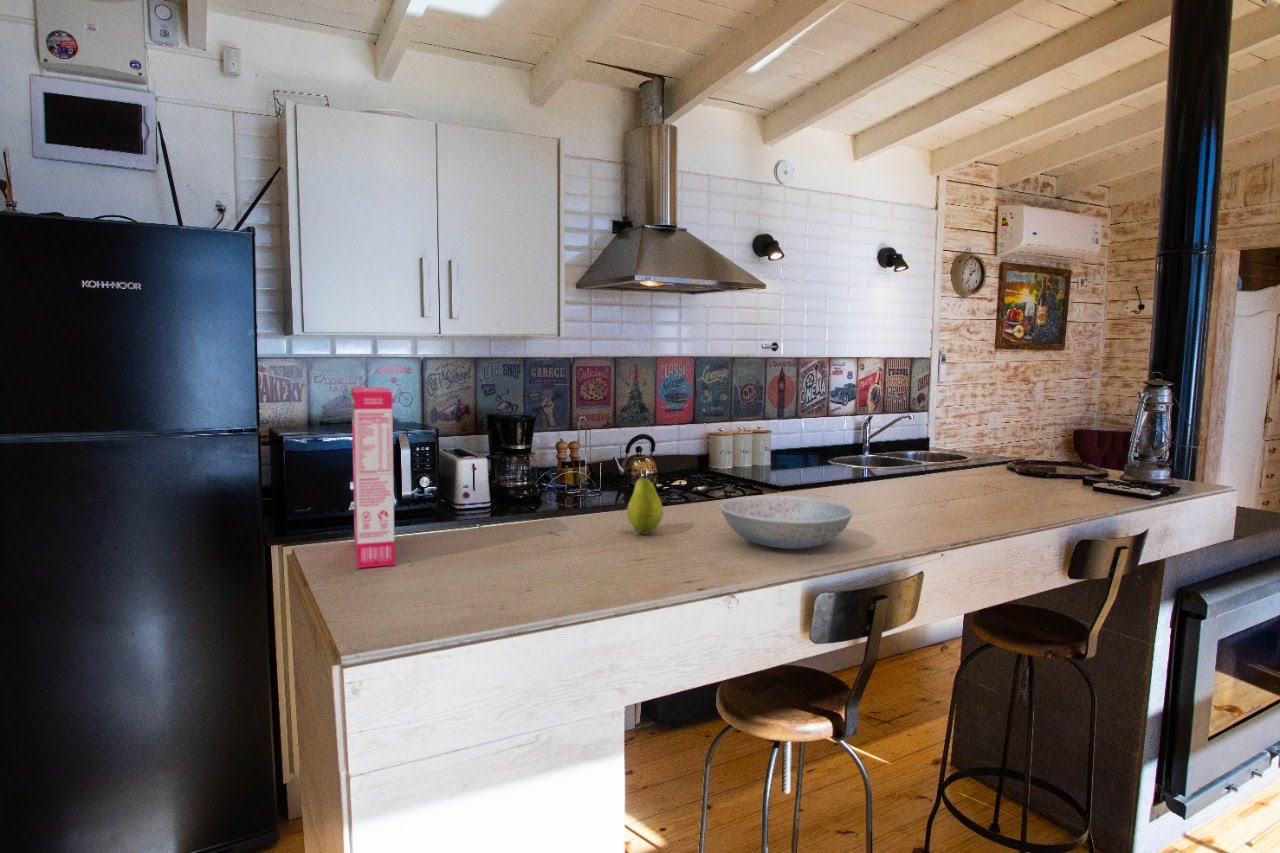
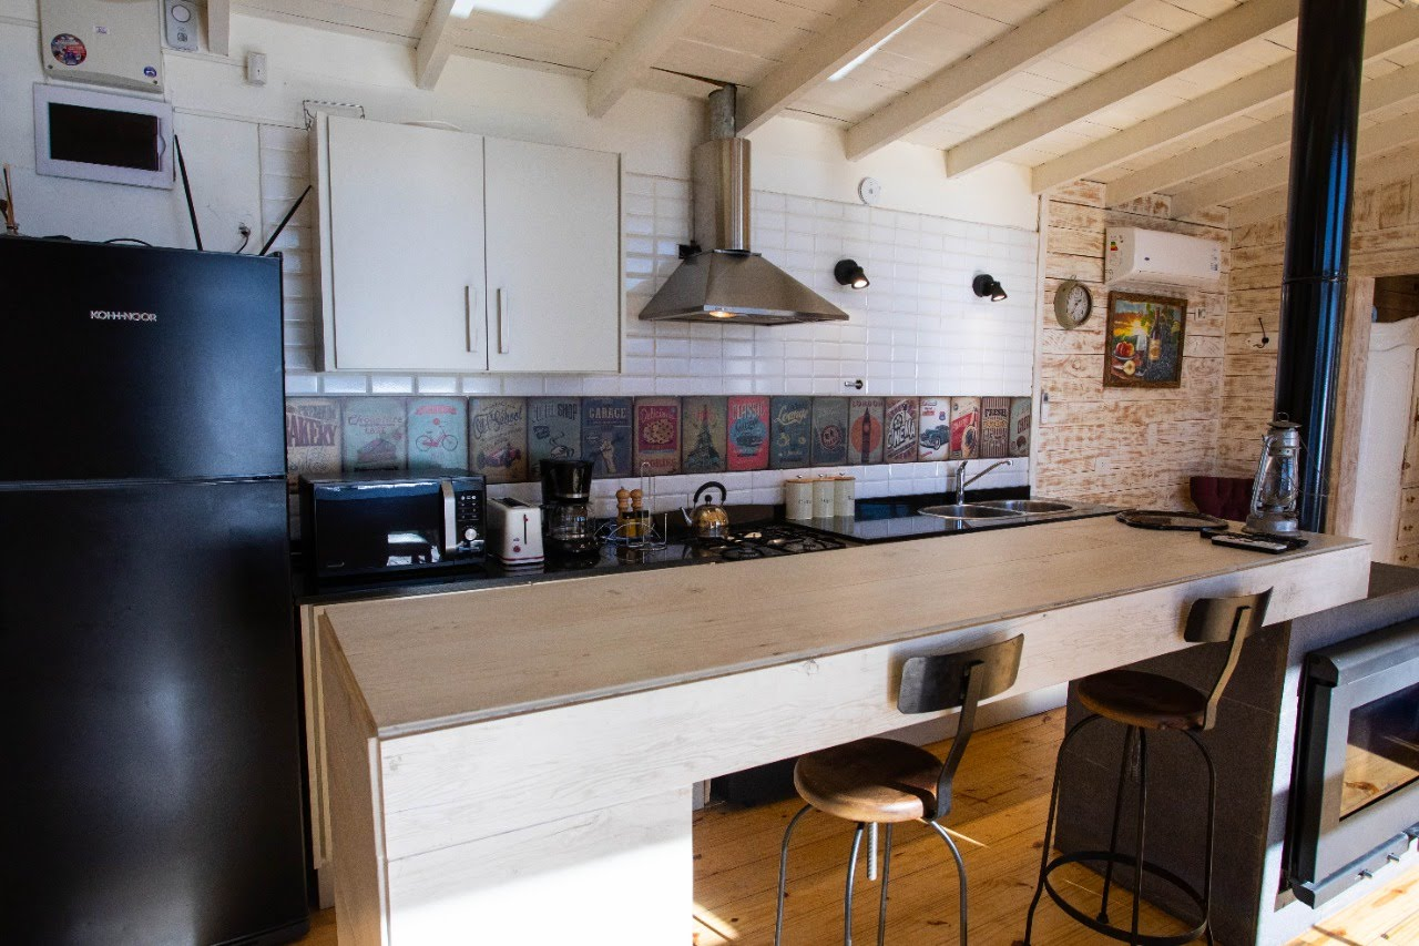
- cereal box (371, 471)
- dish (785, 525)
- fruit (644, 504)
